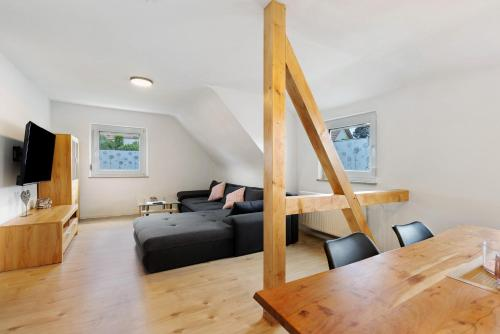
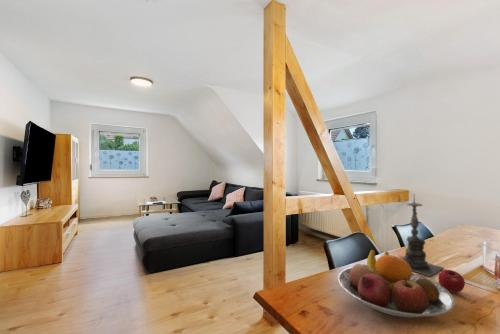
+ apple (451, 281)
+ fruit bowl (390, 281)
+ candle holder (415, 229)
